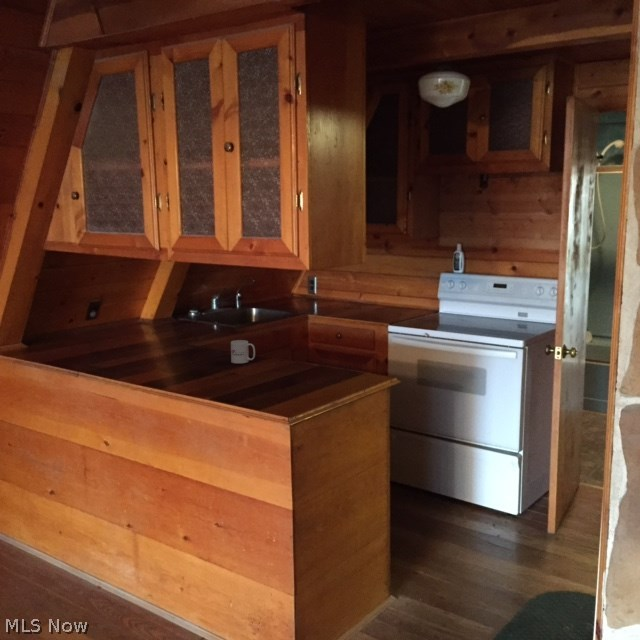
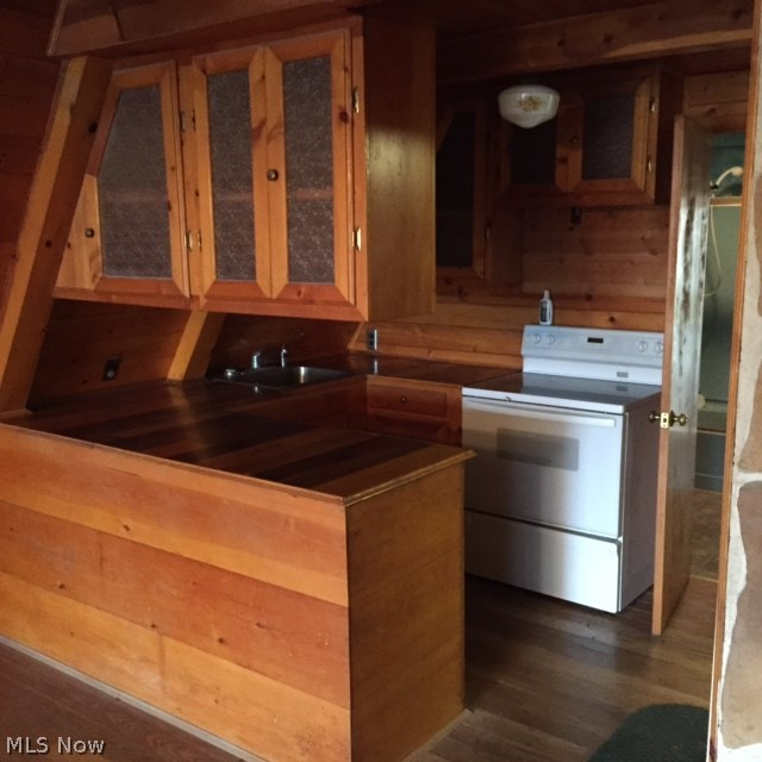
- mug (243, 351)
